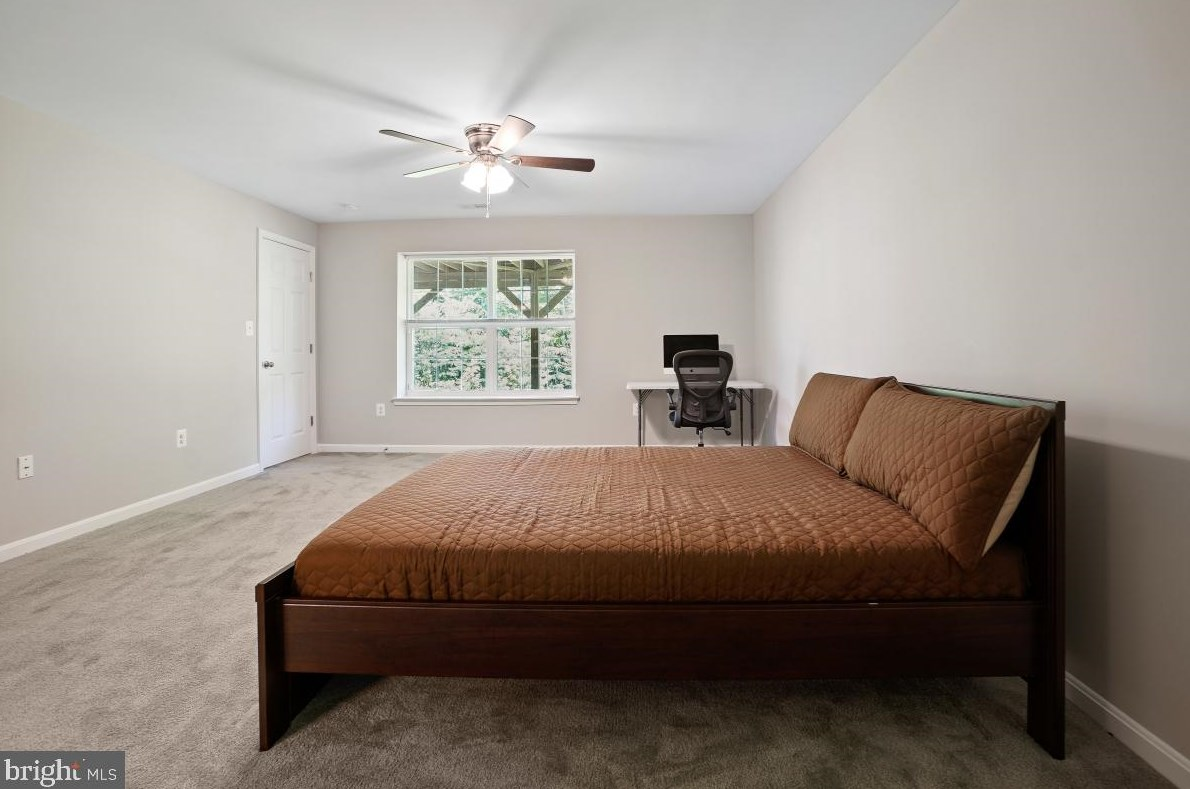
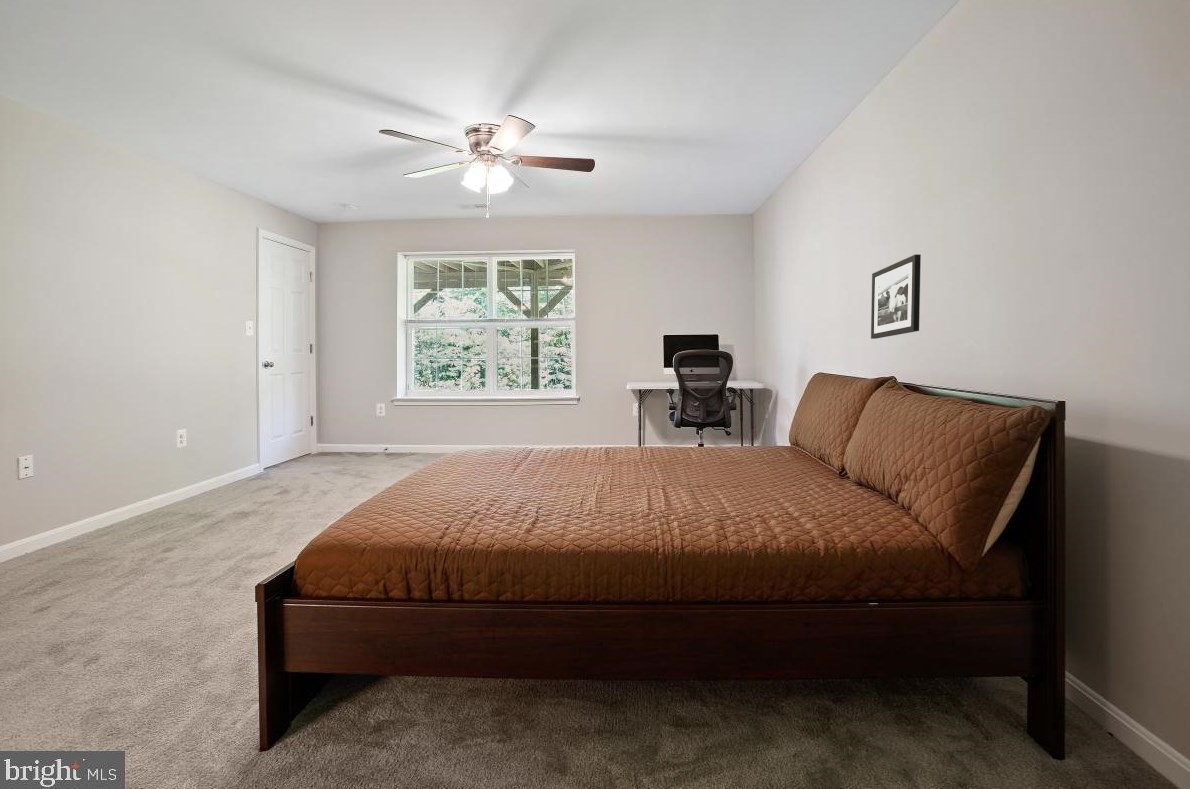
+ picture frame (893, 300)
